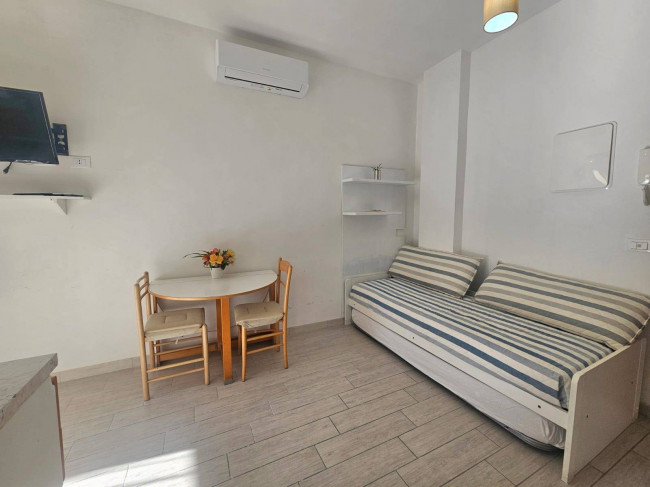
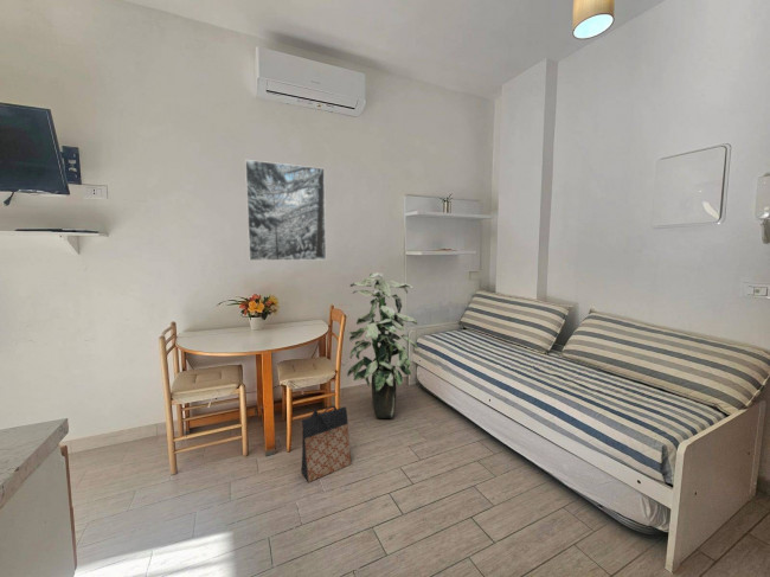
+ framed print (288, 212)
+ indoor plant (380, 344)
+ bag (325, 438)
